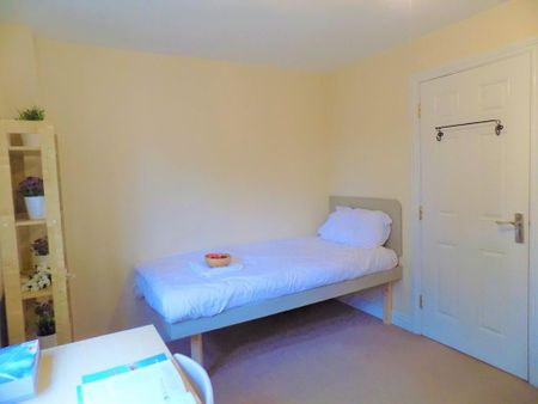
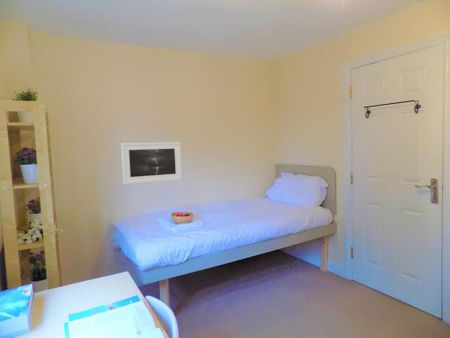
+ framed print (153, 162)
